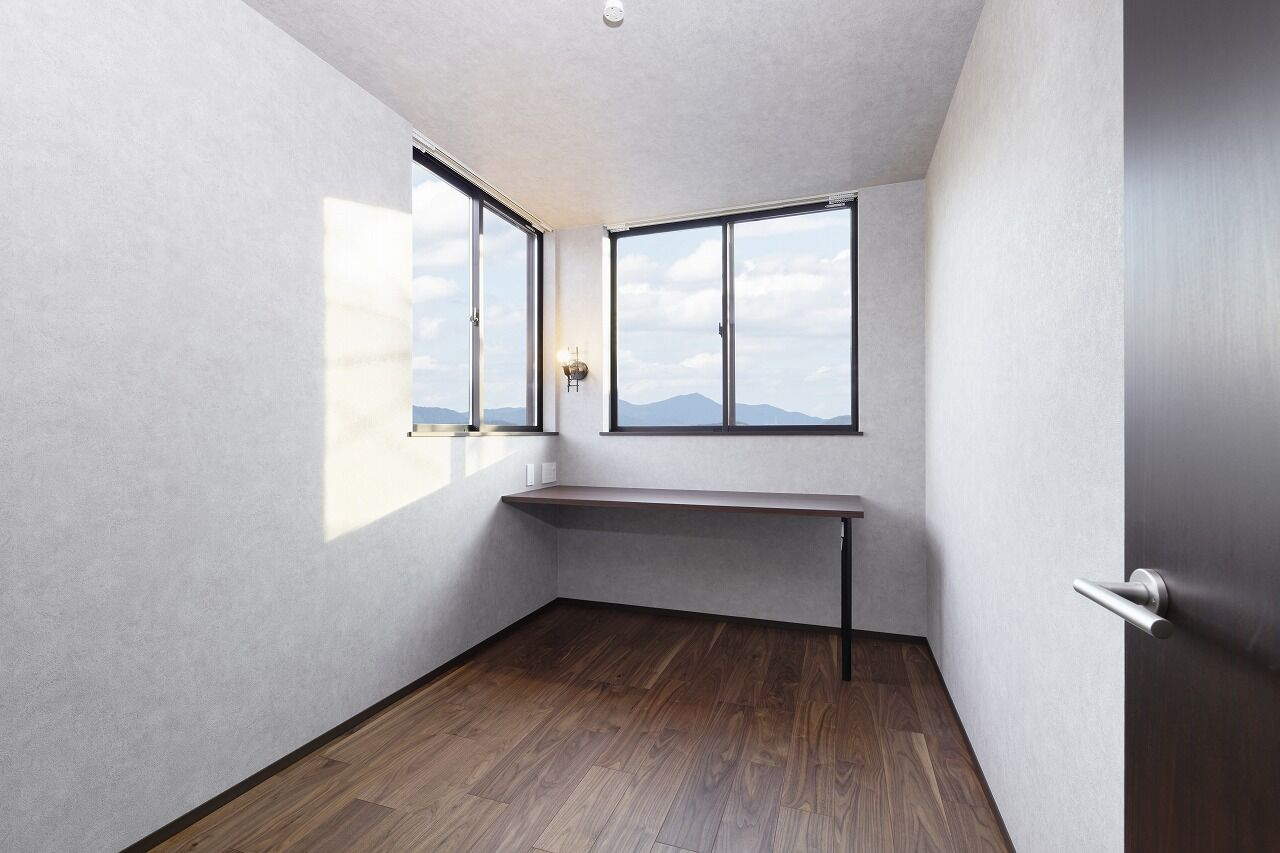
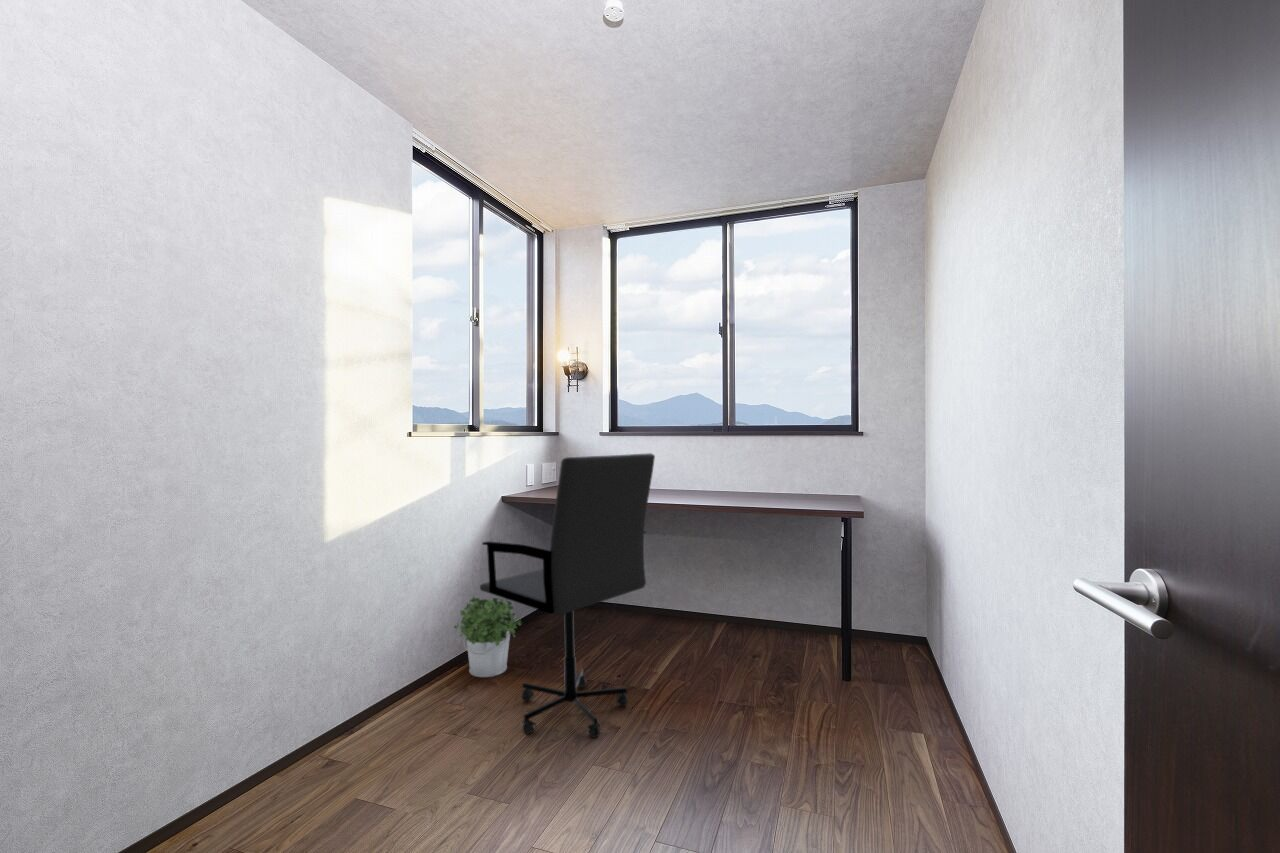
+ office chair (567, 580)
+ potted plant (488, 634)
